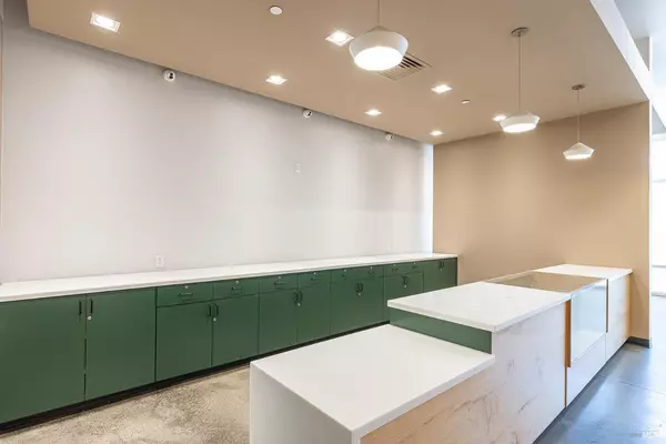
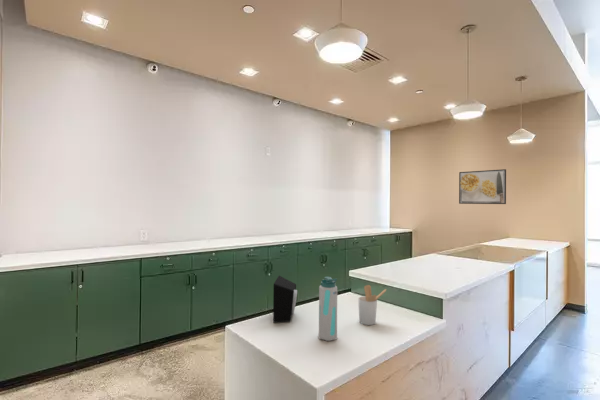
+ water bottle (328, 307)
+ speaker (286, 298)
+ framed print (481, 187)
+ utensil holder (372, 305)
